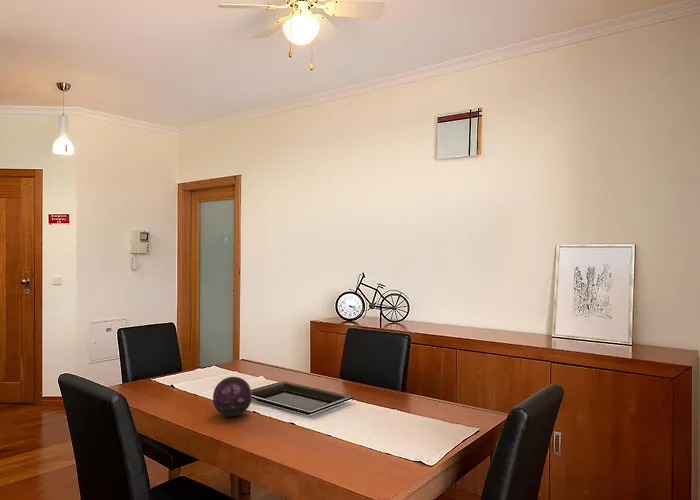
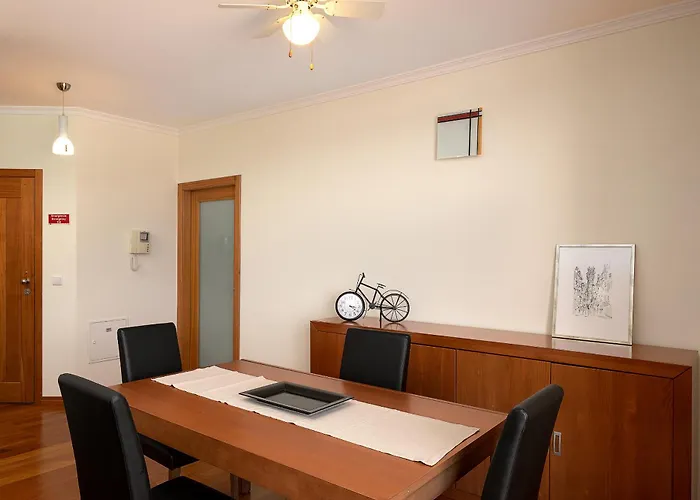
- decorative orb (232, 396)
